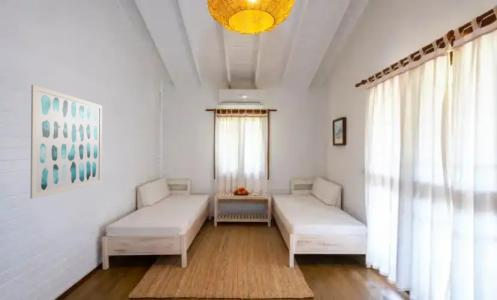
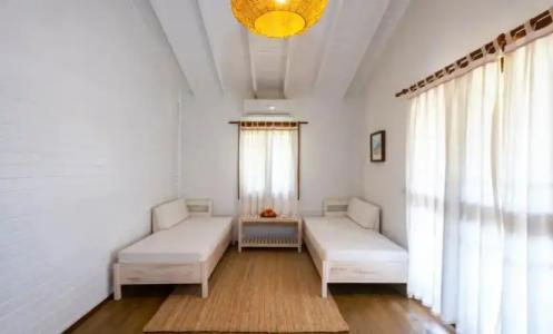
- wall art (73, 143)
